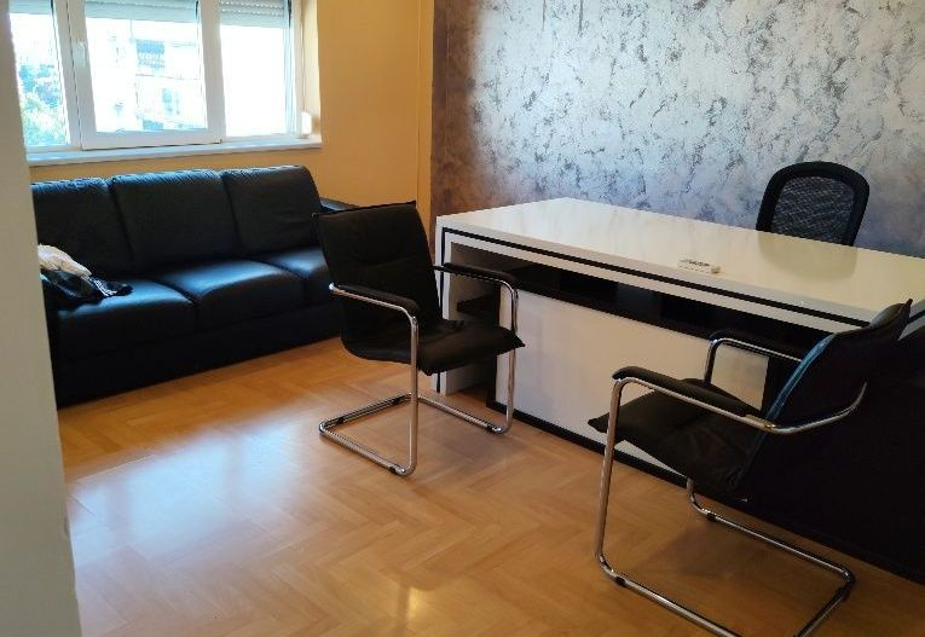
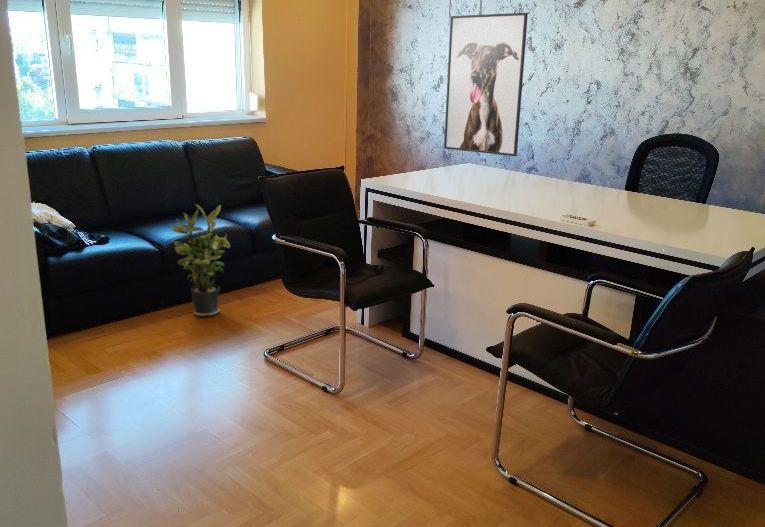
+ potted plant (199, 260)
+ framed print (483, 85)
